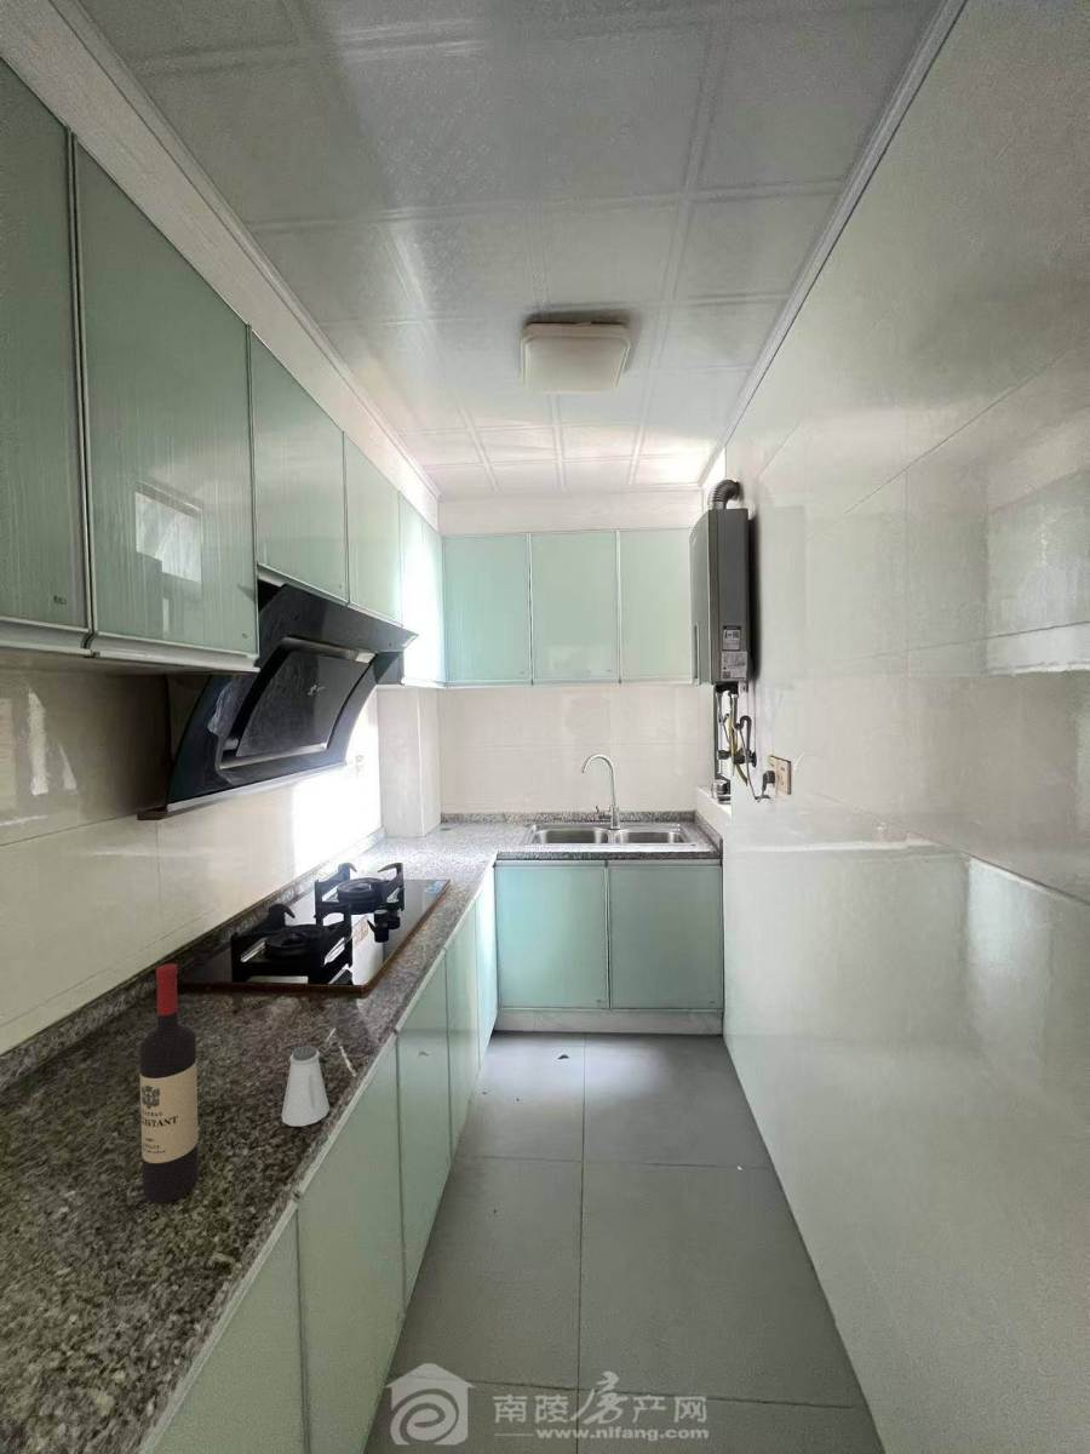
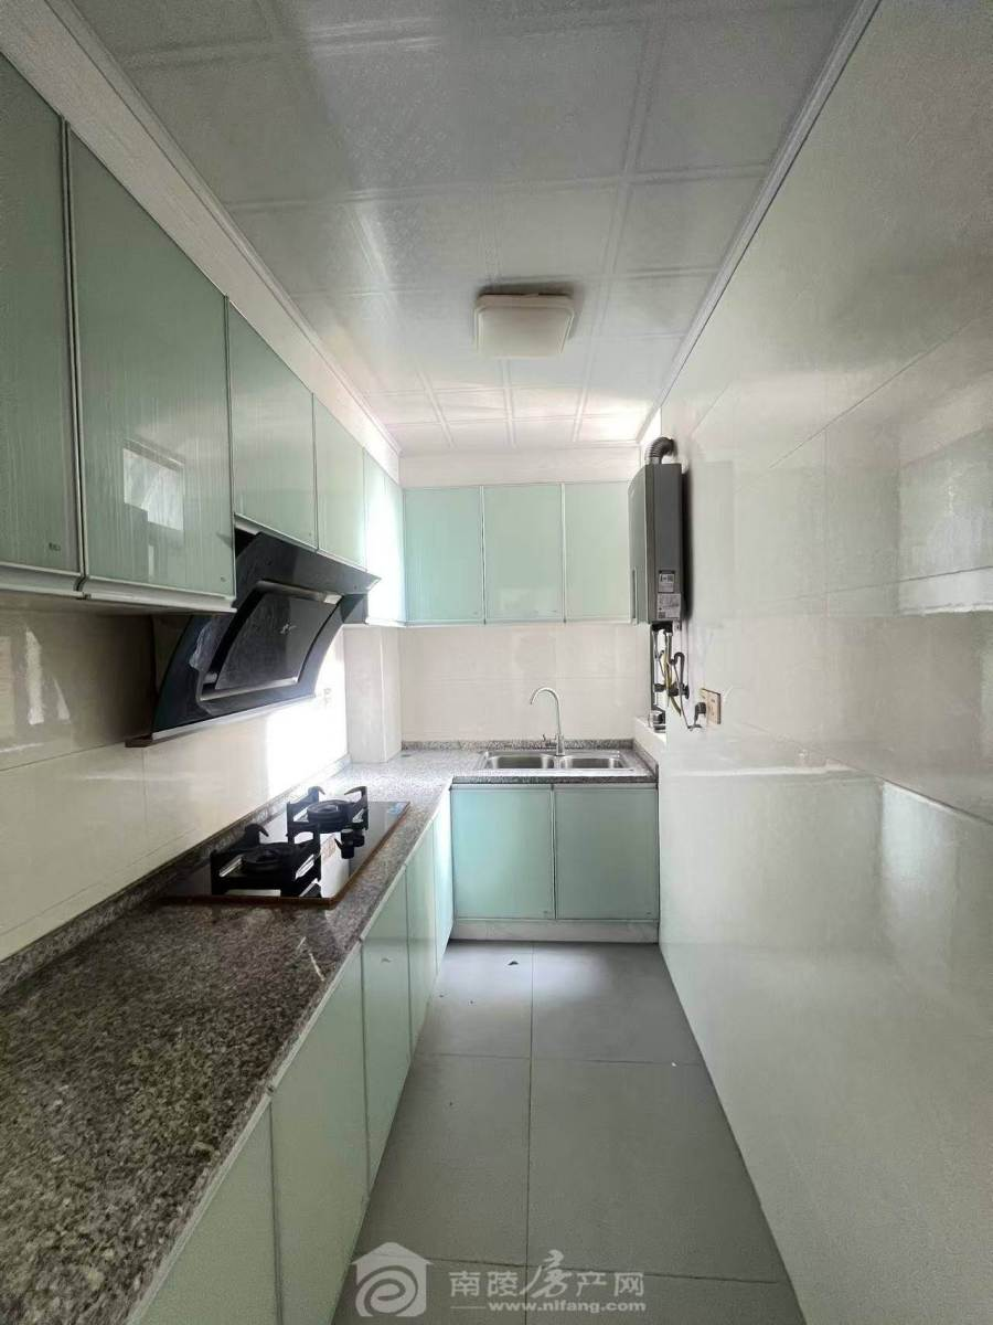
- saltshaker (305, 1081)
- wine bottle (168, 1077)
